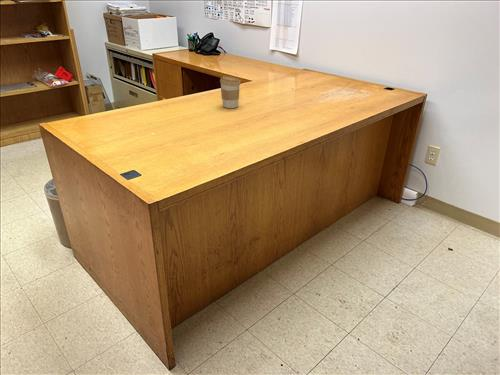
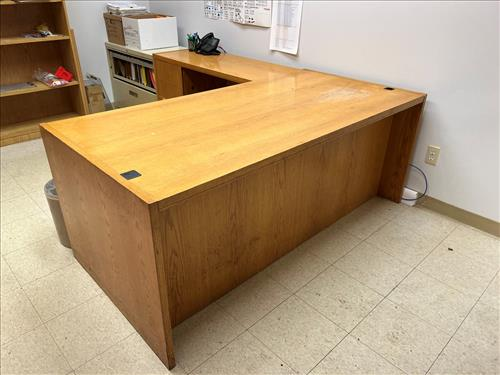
- coffee cup (230, 91)
